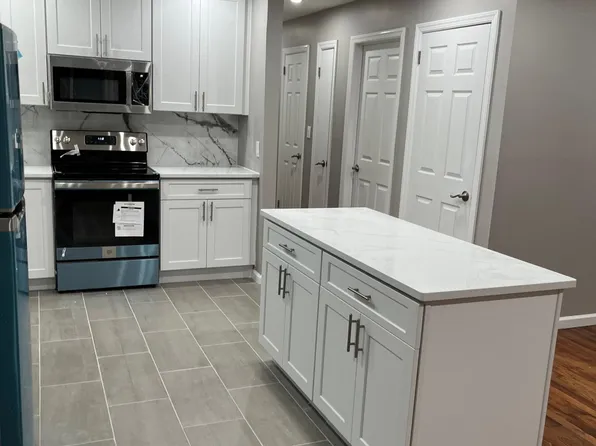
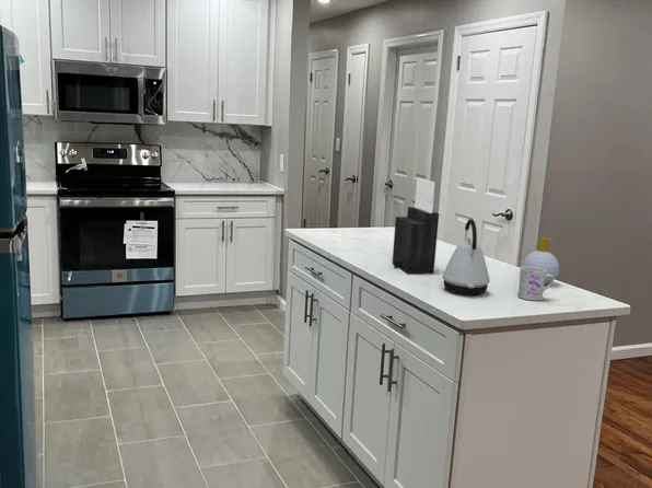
+ mug (536, 283)
+ kettle (467, 255)
+ knife block (412, 224)
+ soap bottle (540, 260)
